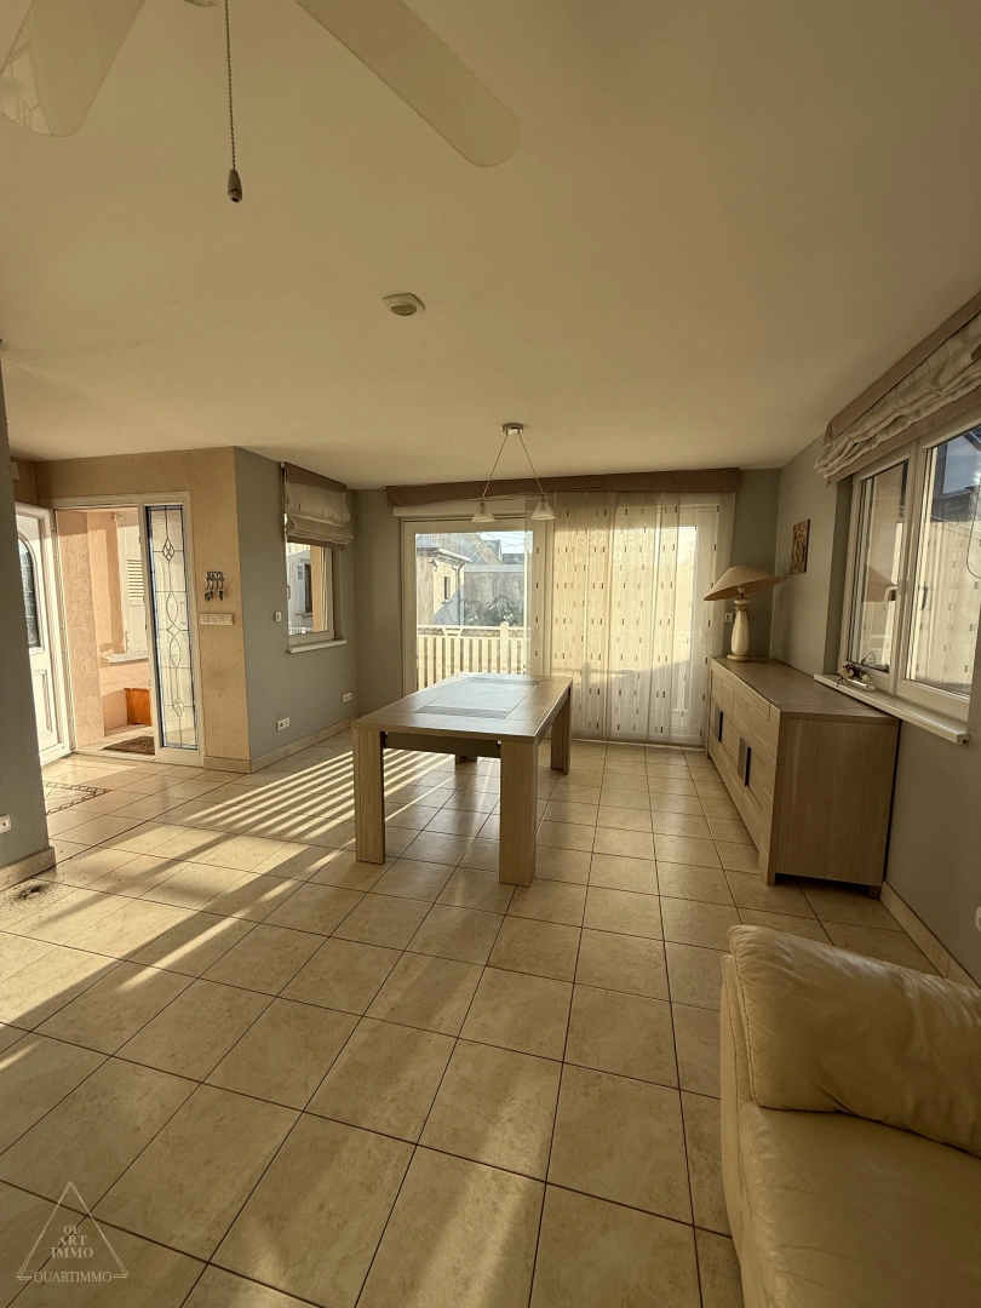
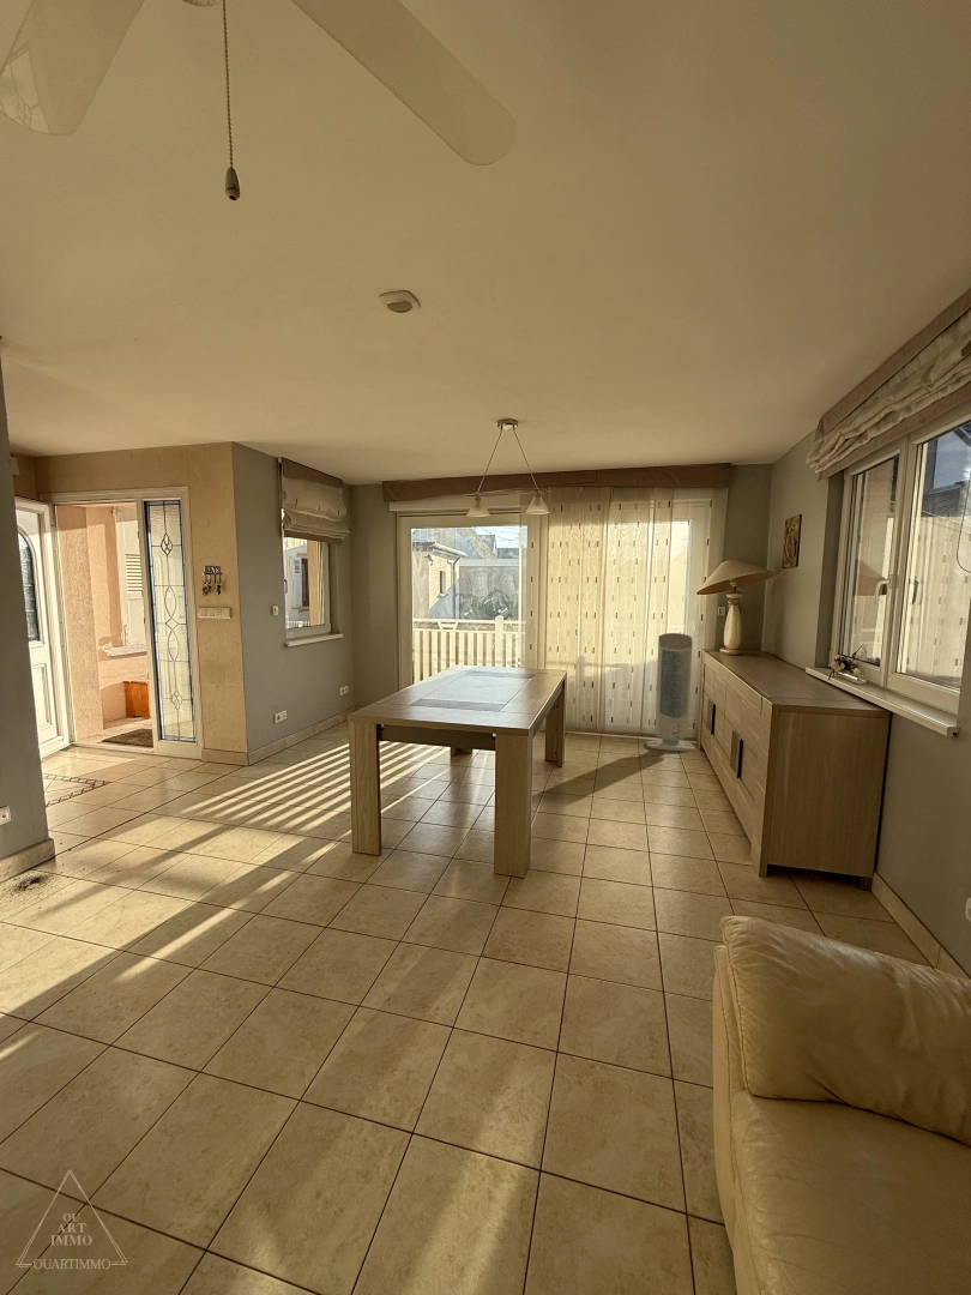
+ air purifier (673, 691)
